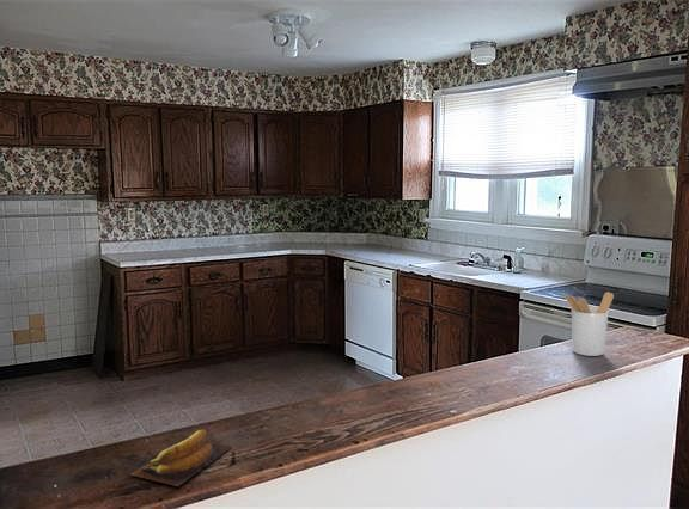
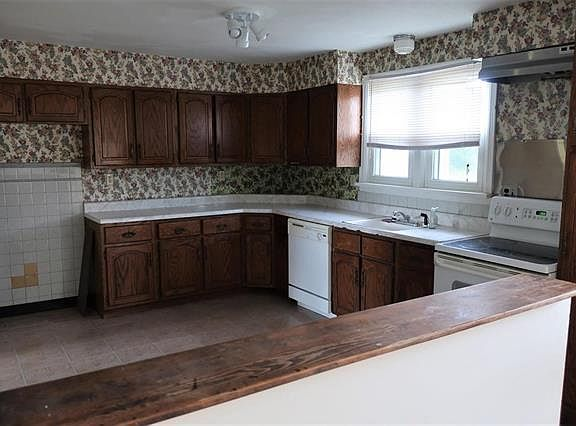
- utensil holder (584, 321)
- banana (183, 448)
